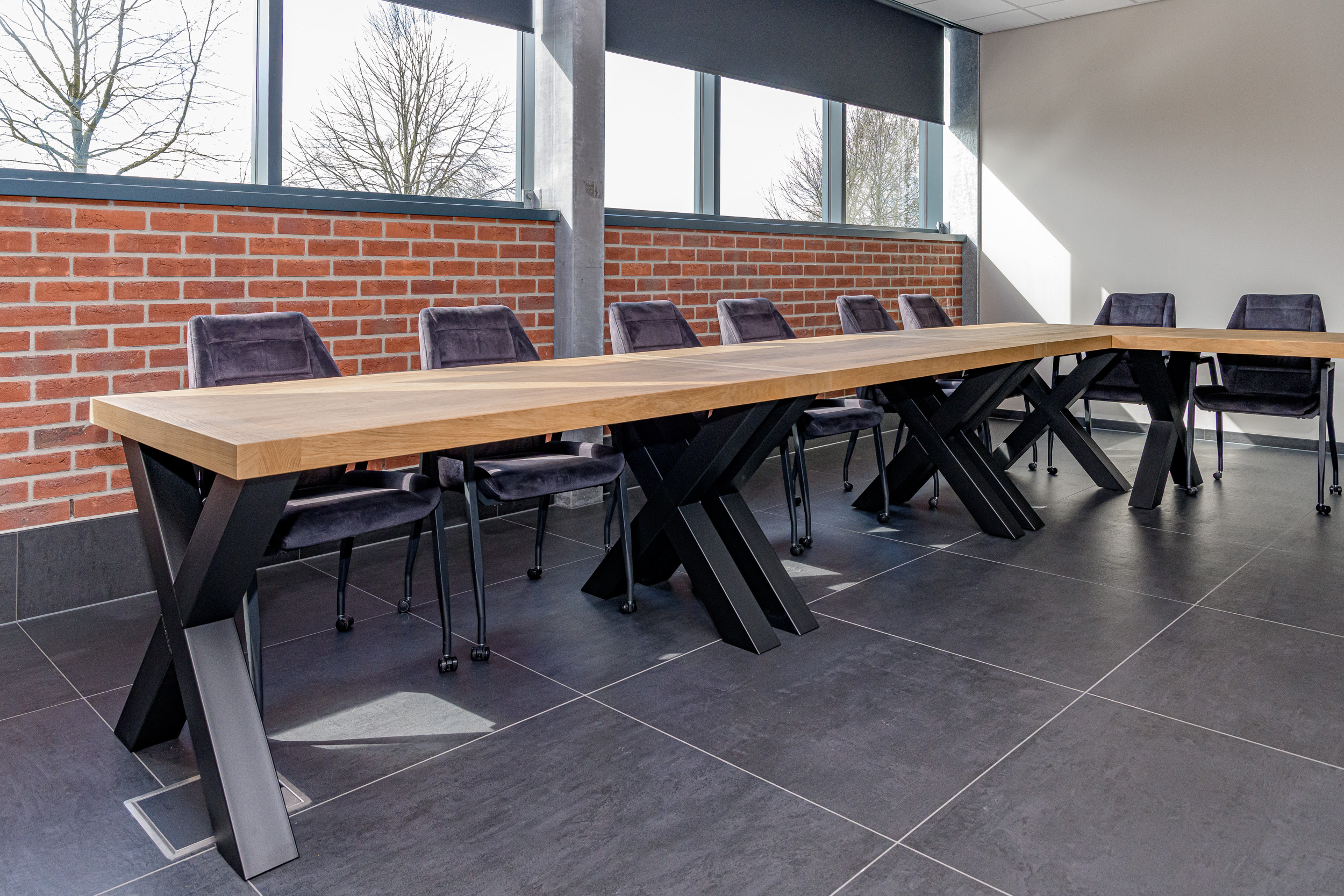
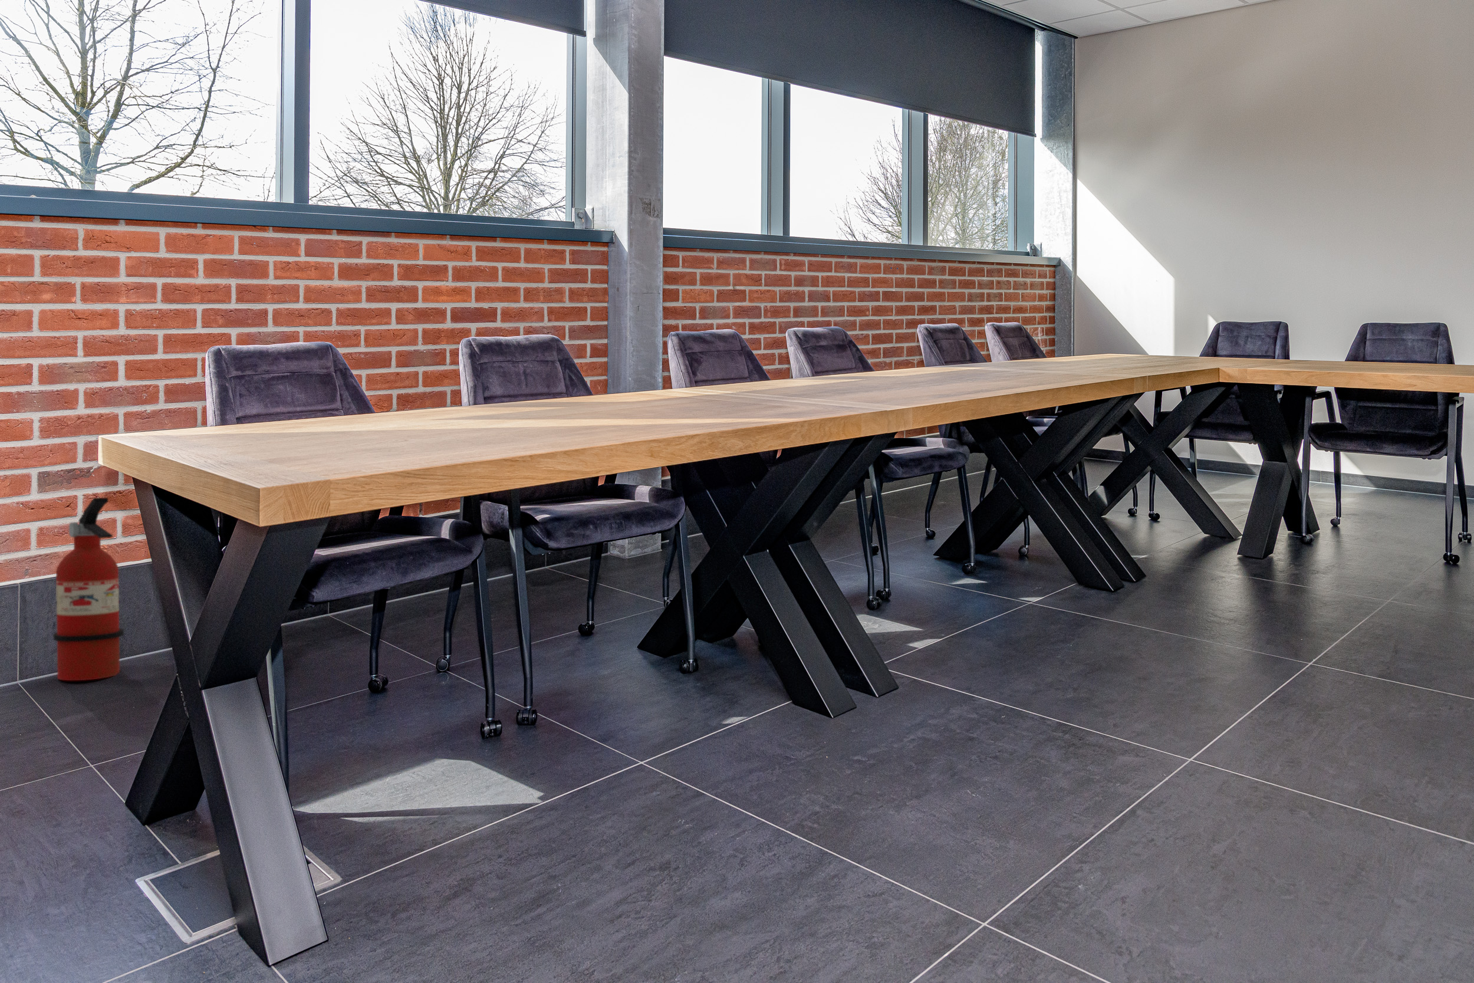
+ fire extinguisher (92, 587)
